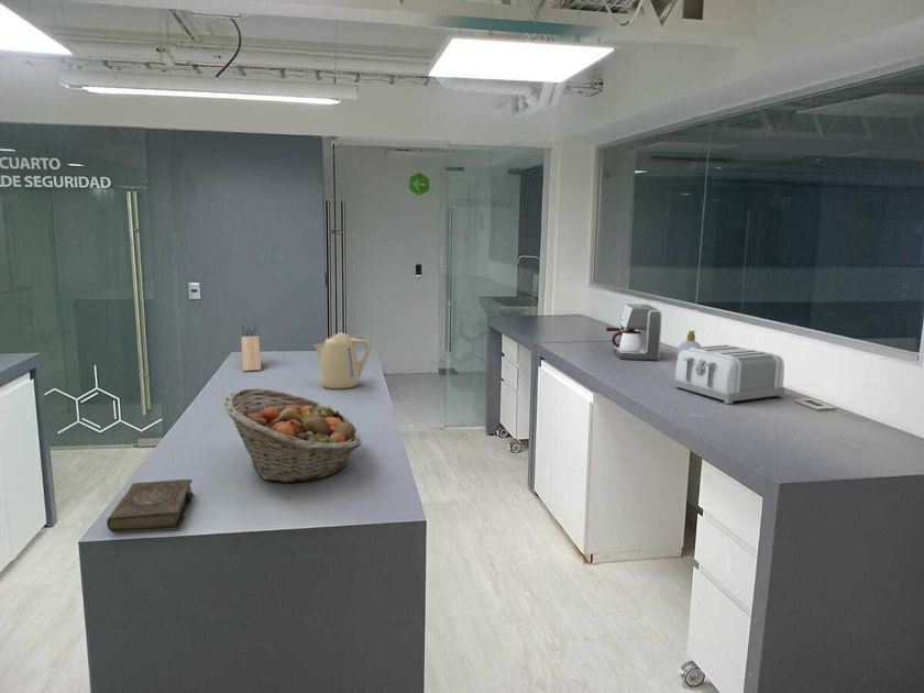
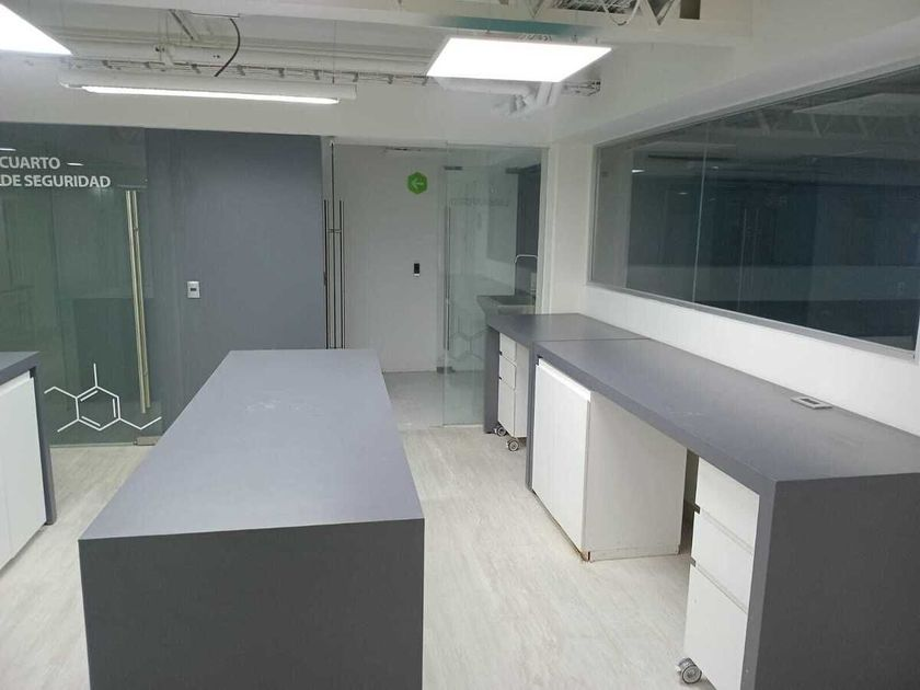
- soap bottle (690, 346)
- toaster (726, 371)
- coffee maker (637, 331)
- kettle (342, 359)
- book (153, 504)
- knife block (250, 346)
- fruit basket (294, 429)
